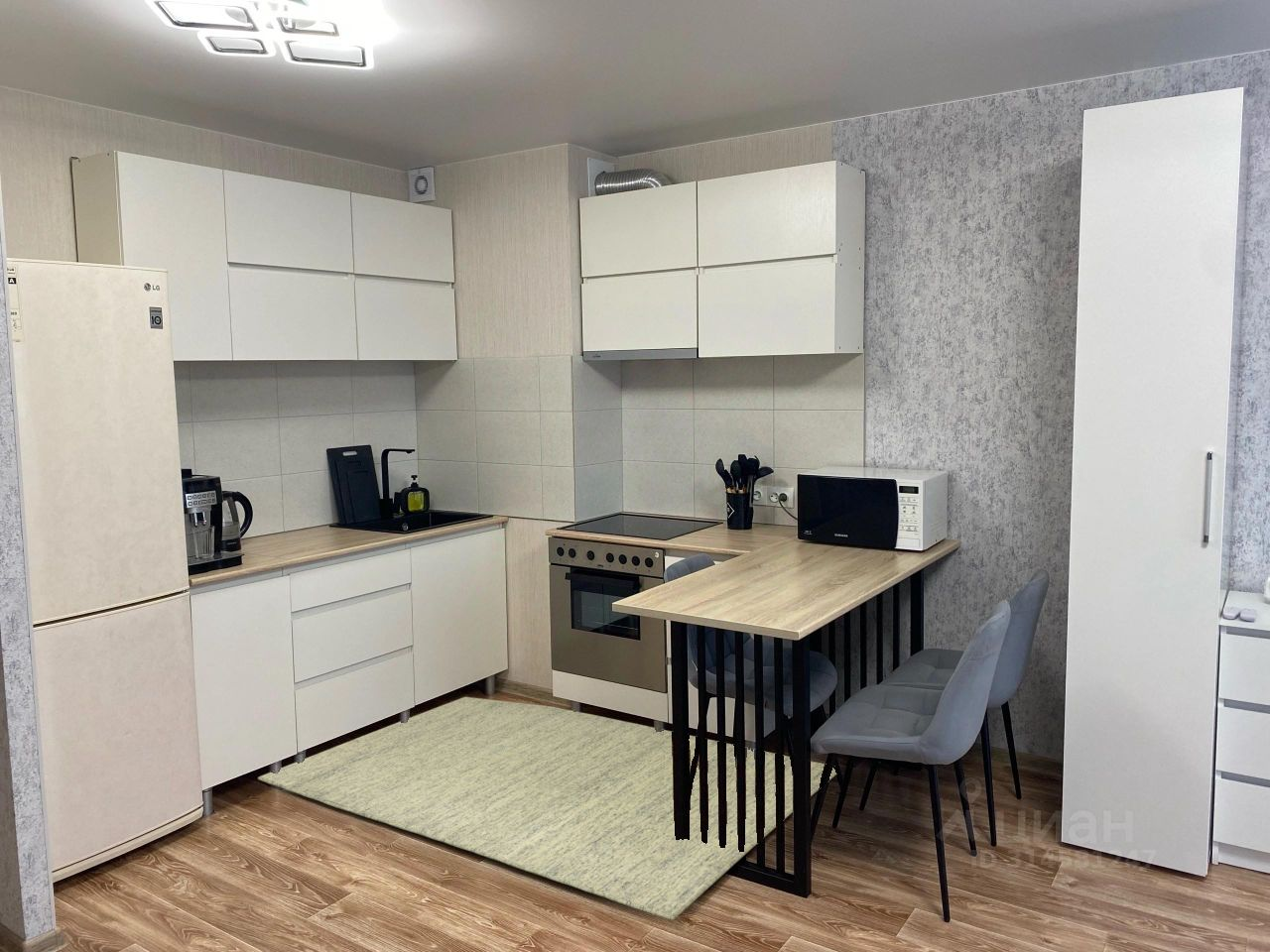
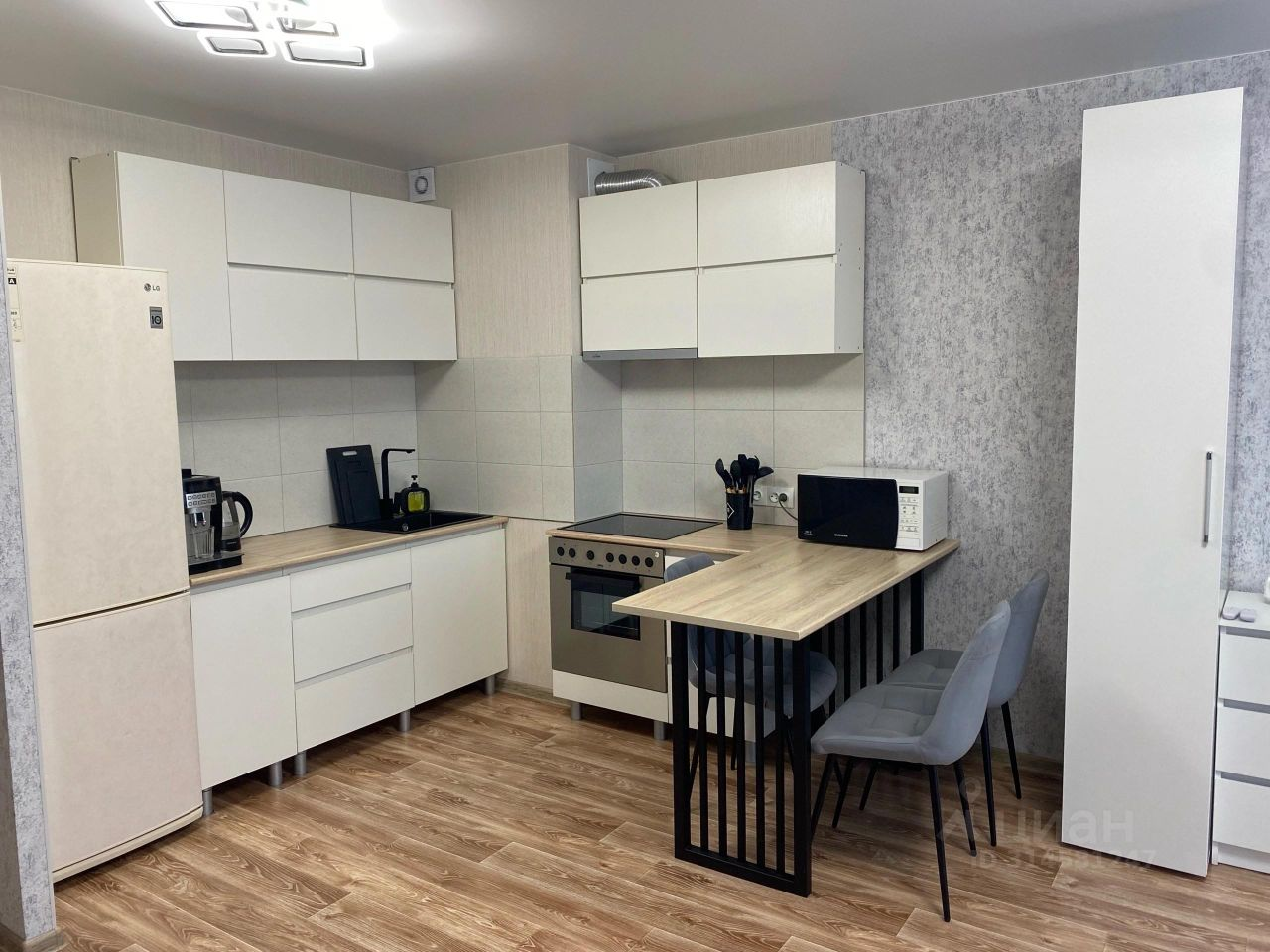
- rug (549, 774)
